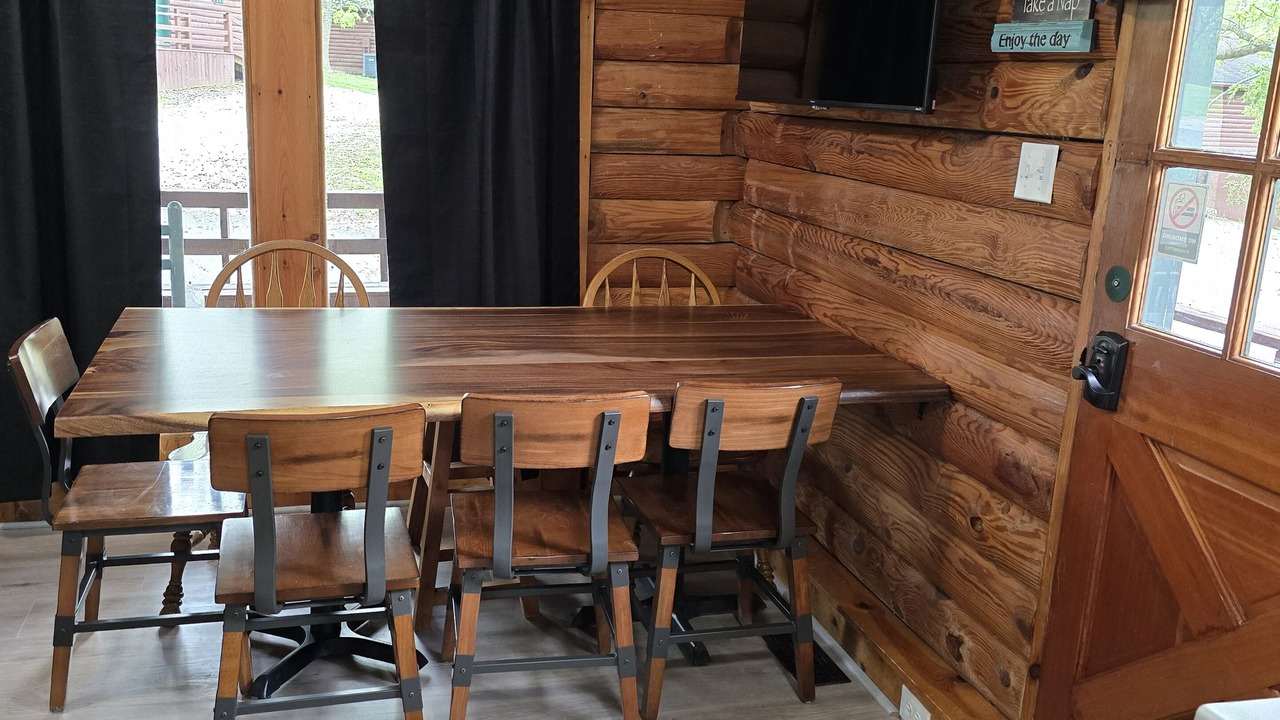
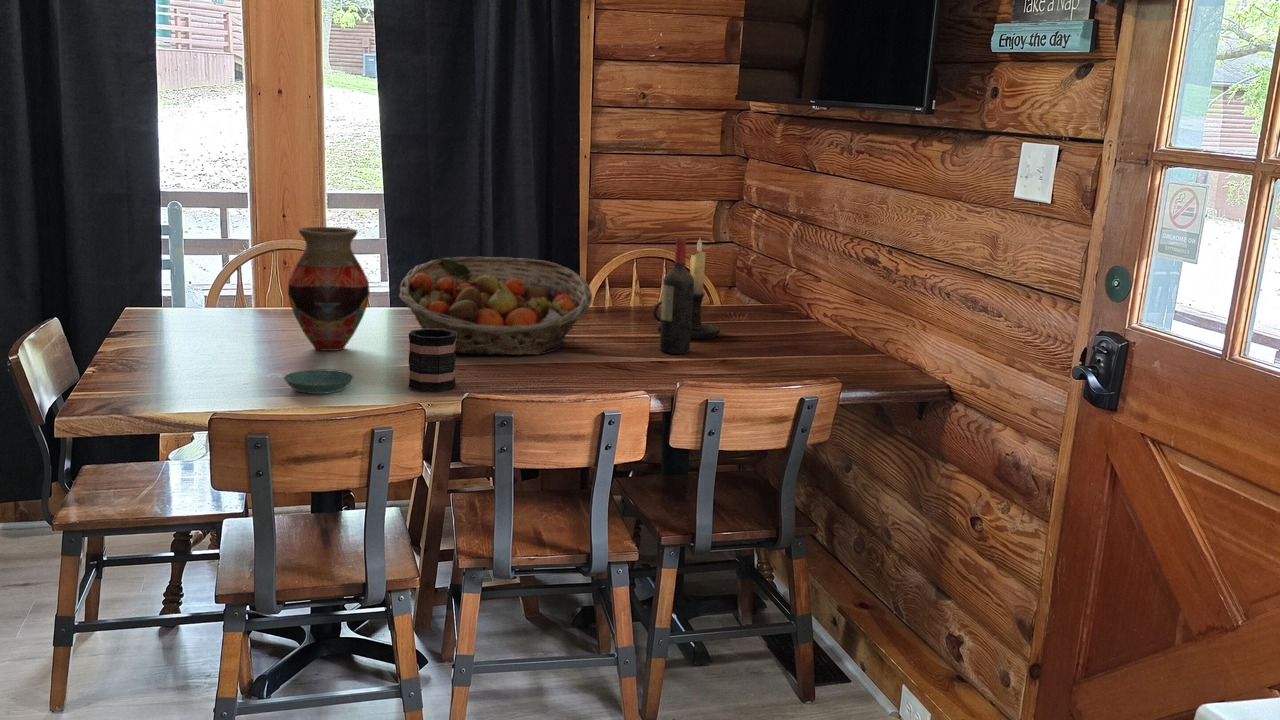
+ mug (429, 357)
+ fruit basket (496, 304)
+ candle holder (694, 286)
+ wine bottle (677, 295)
+ saucer (319, 382)
+ vase (328, 289)
